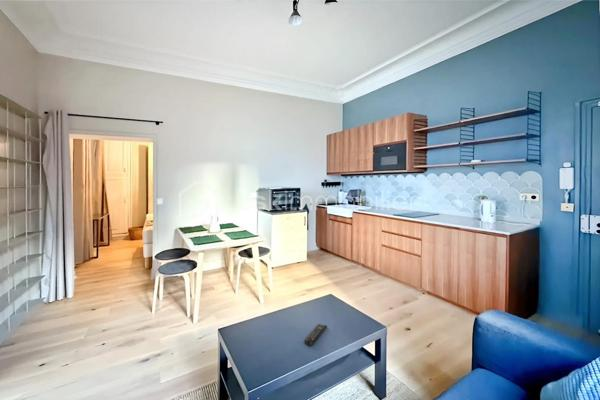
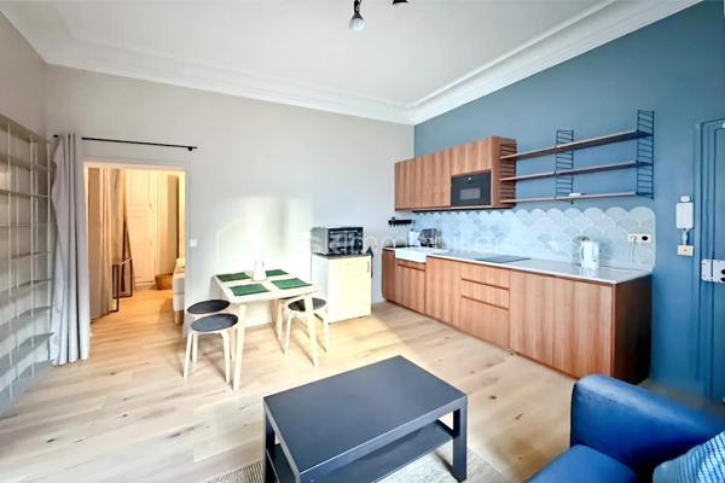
- remote control (316, 333)
